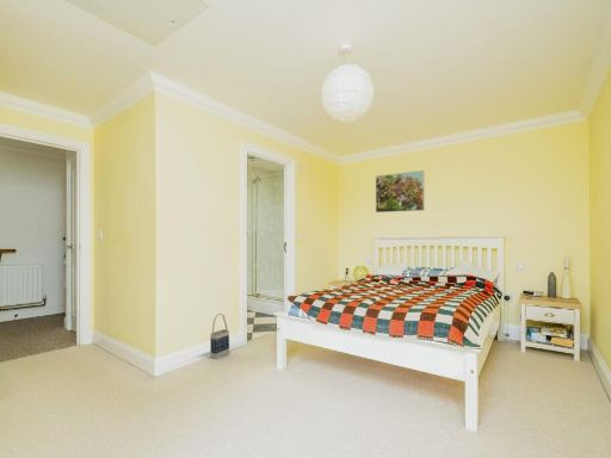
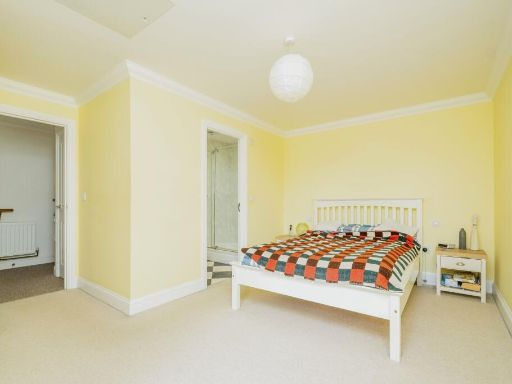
- bag (220, 334)
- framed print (399, 192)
